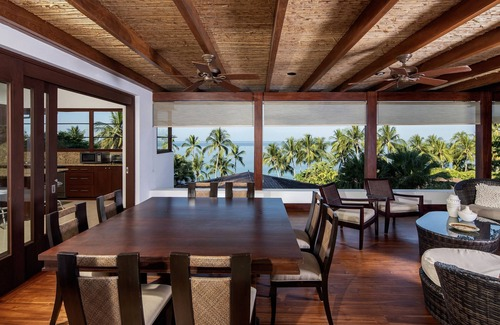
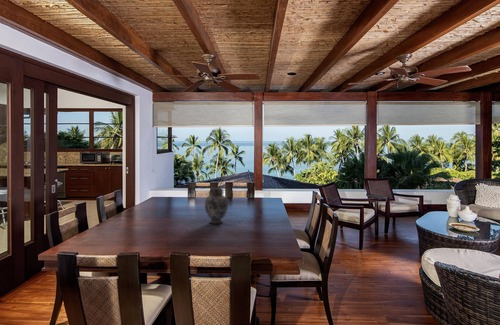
+ decorative vase (216, 204)
